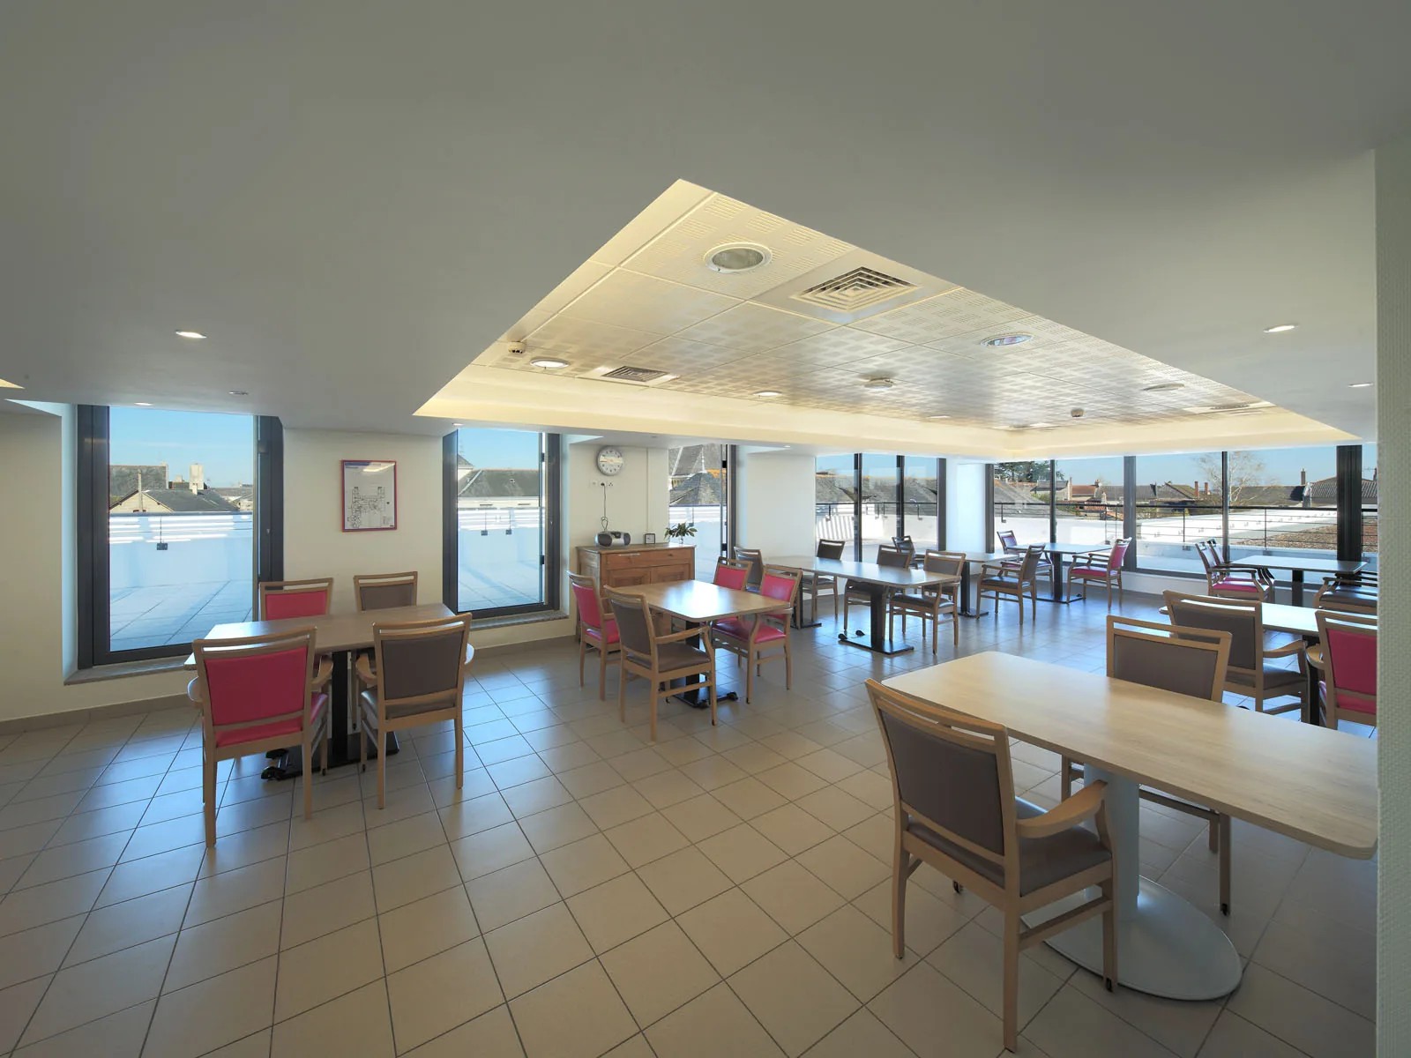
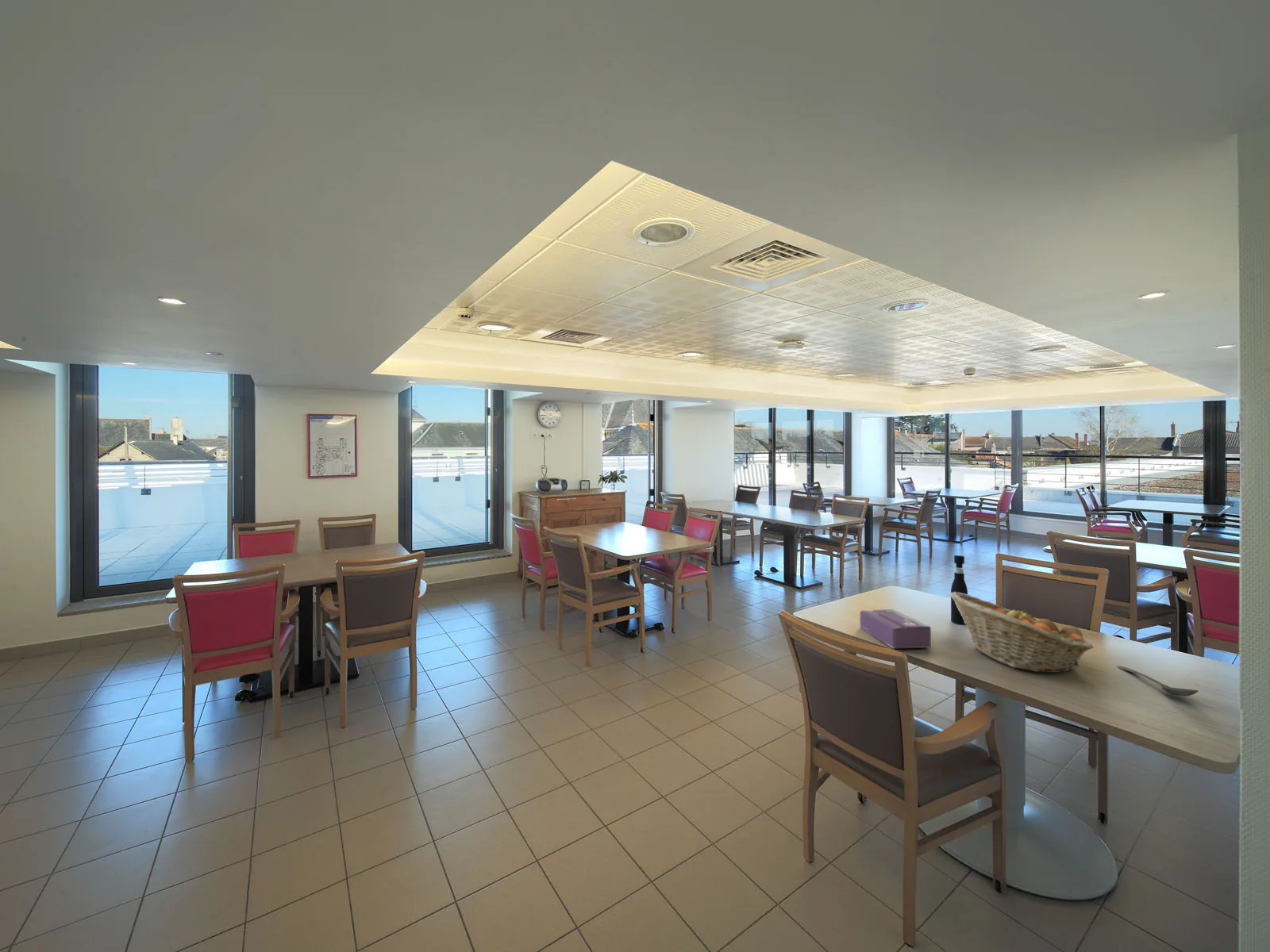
+ fruit basket (1014, 628)
+ tissue box (893, 628)
+ pepper grinder (959, 589)
+ stirrer (1152, 678)
